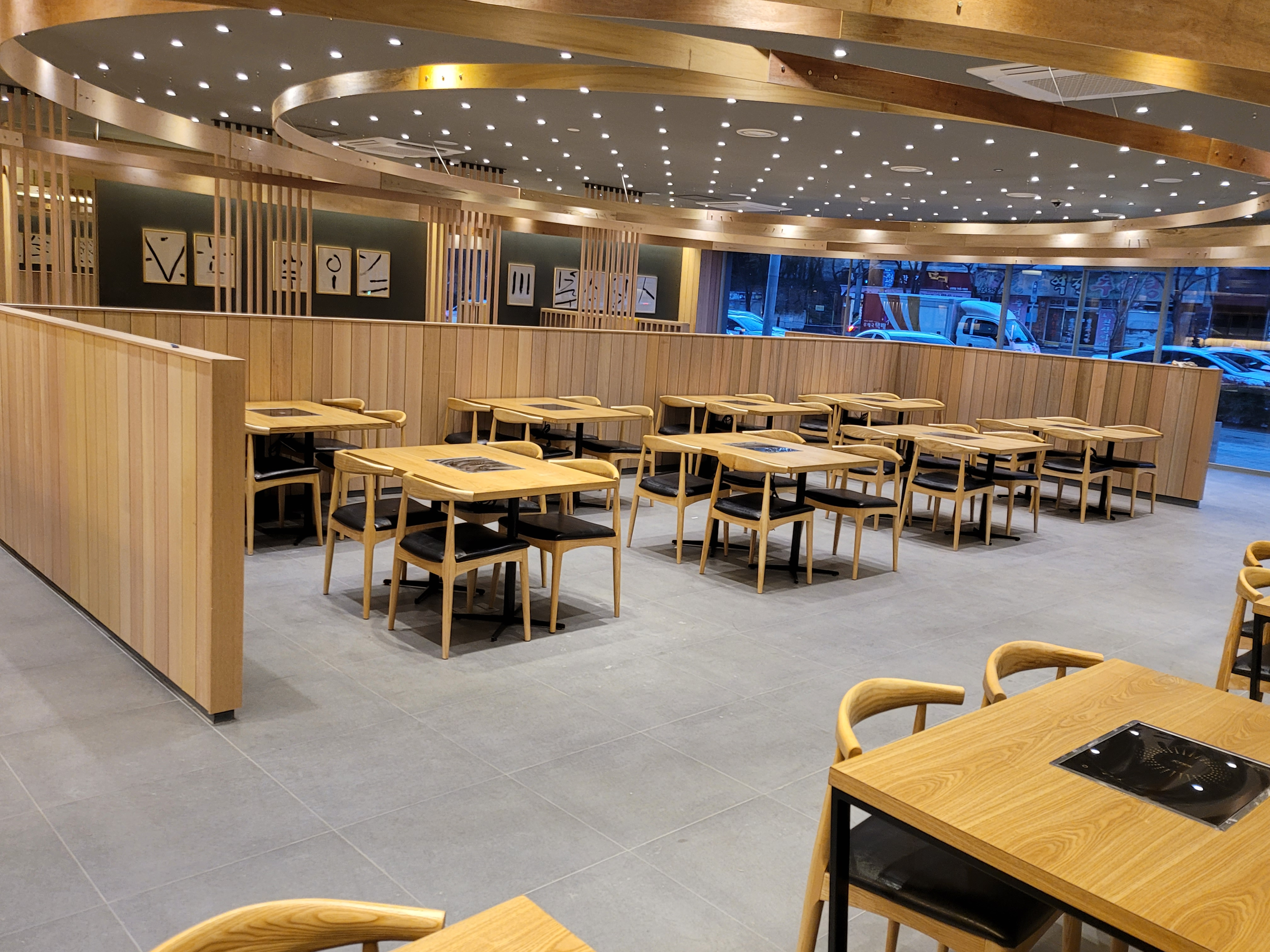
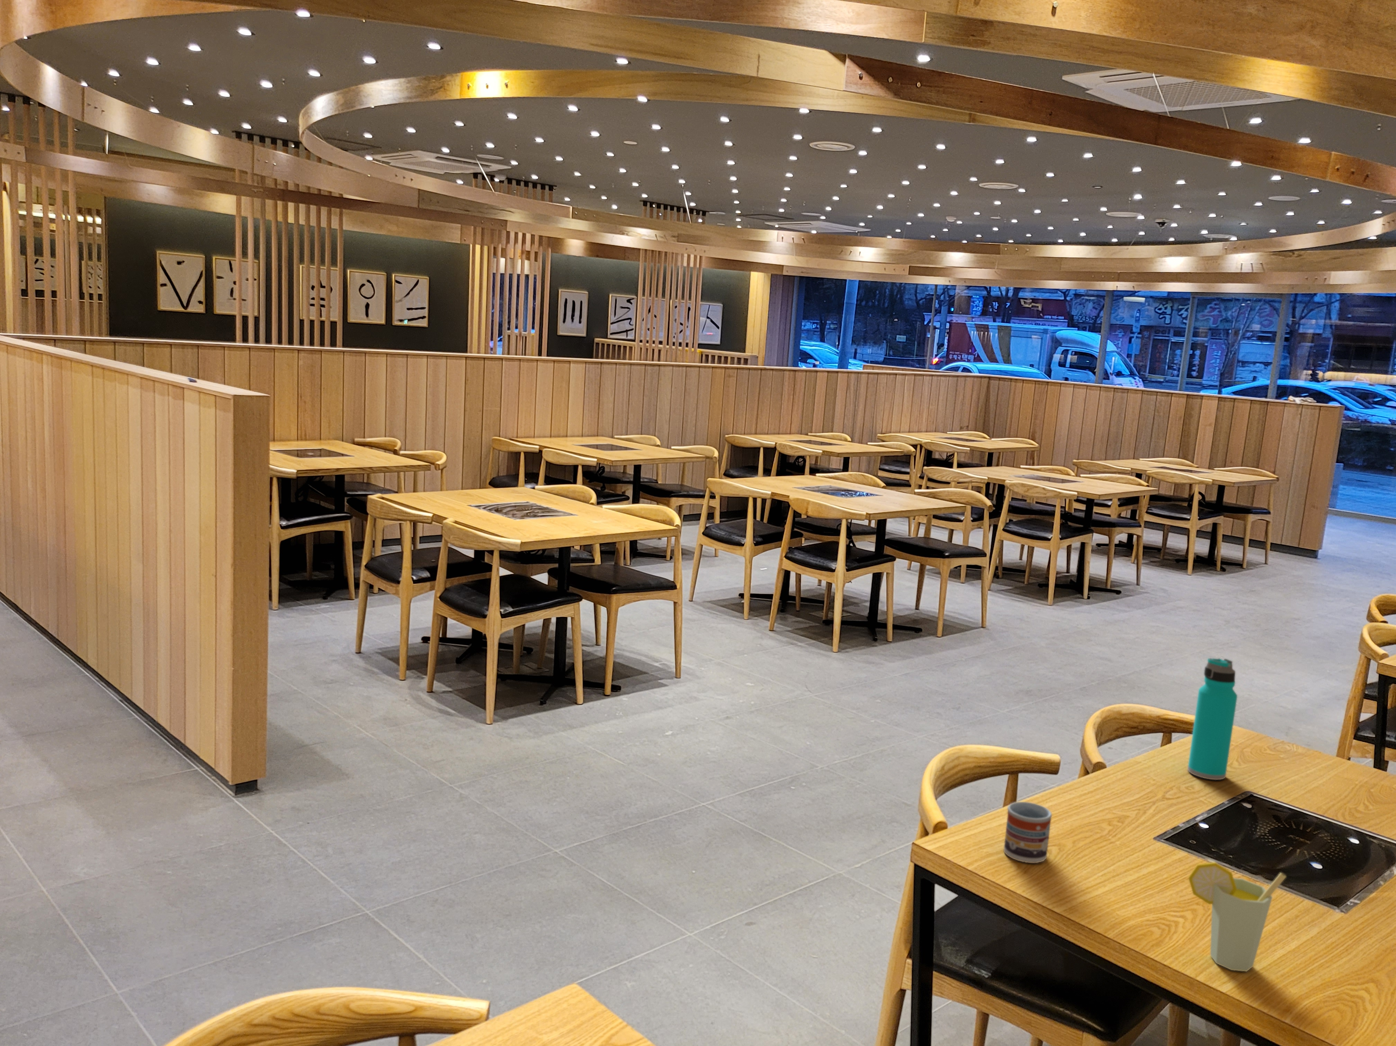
+ water bottle (1215, 716)
+ cup (1029, 830)
+ cup (1231, 912)
